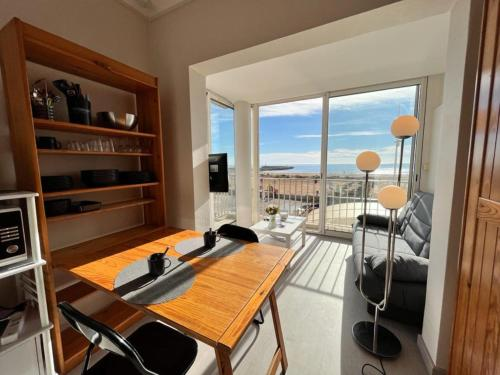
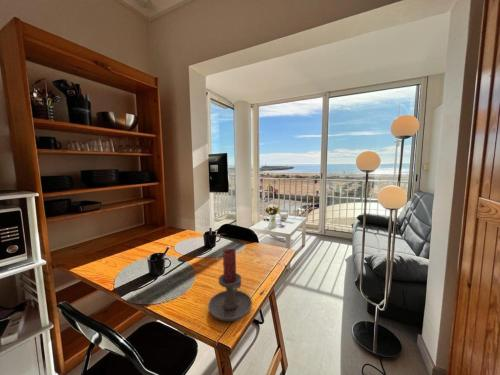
+ candle holder (232, 275)
